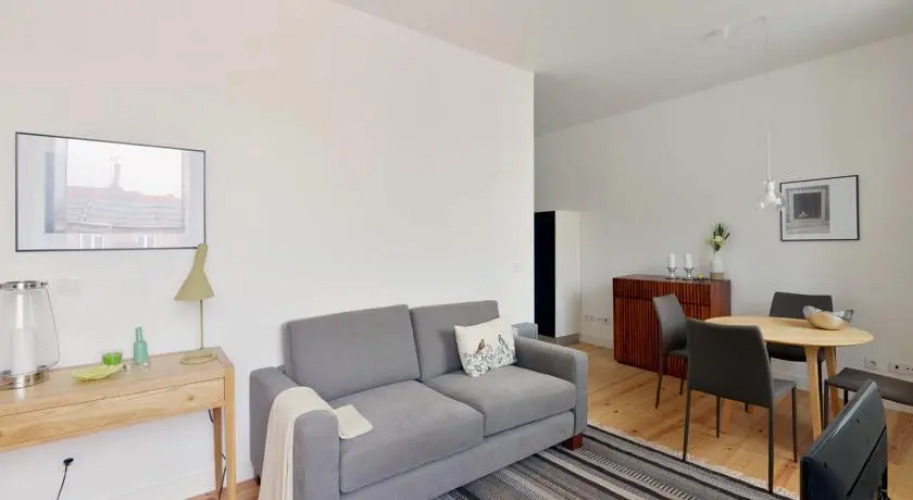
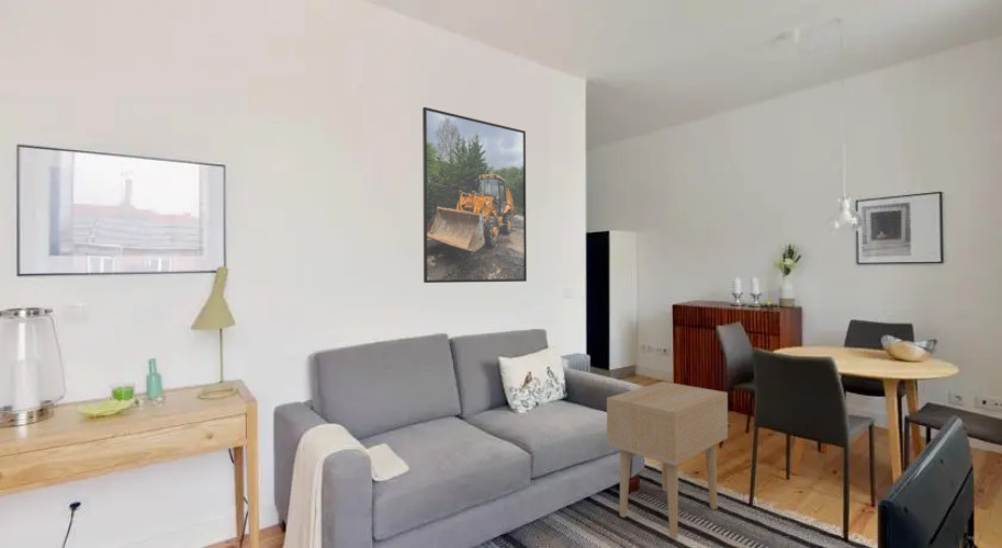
+ side table (666, 453)
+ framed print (479, 201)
